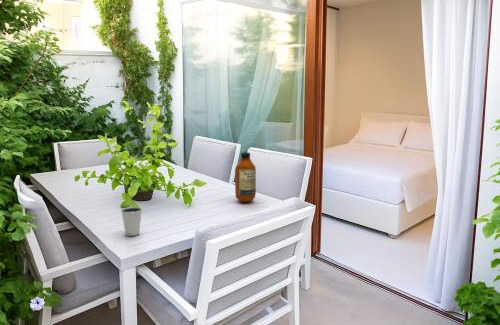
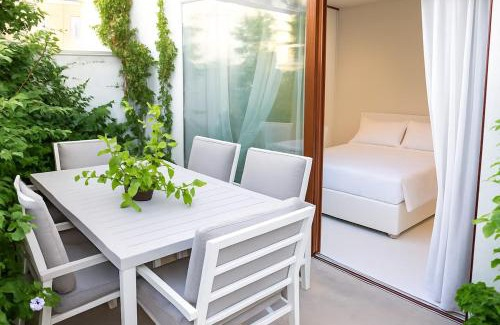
- bottle (245, 177)
- dixie cup (131, 221)
